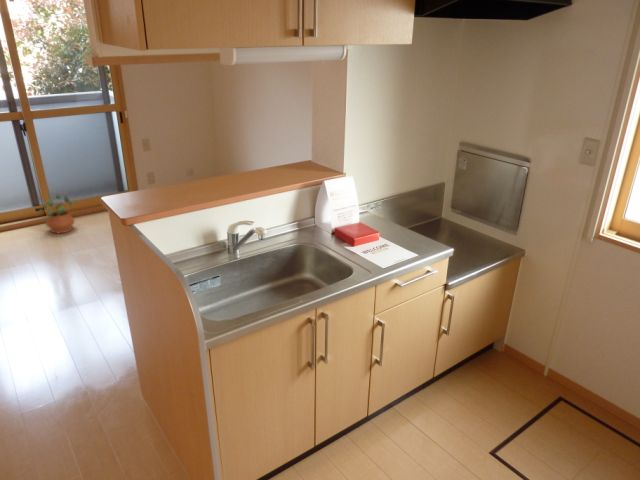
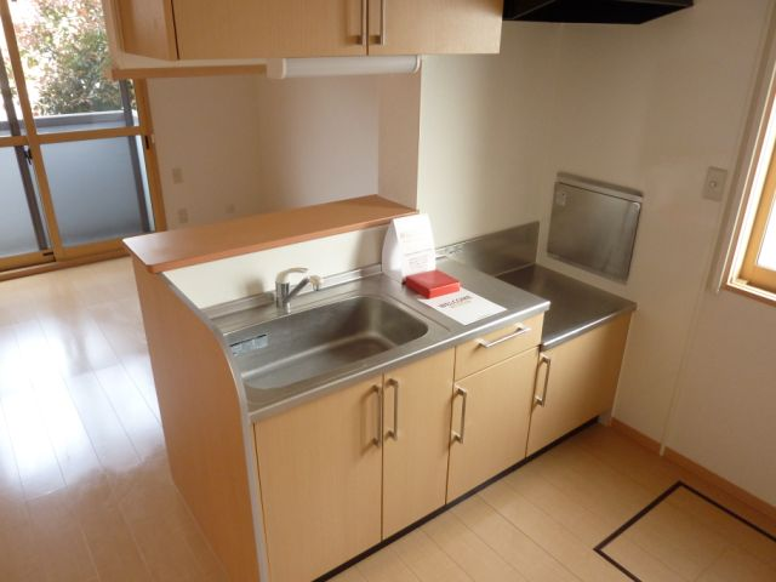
- potted plant (55, 214)
